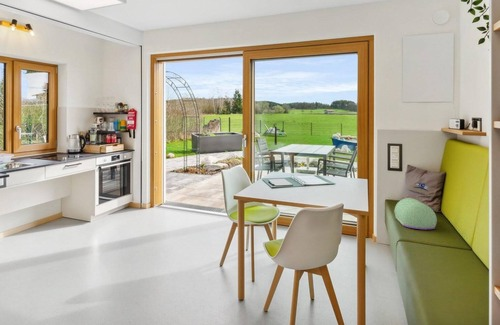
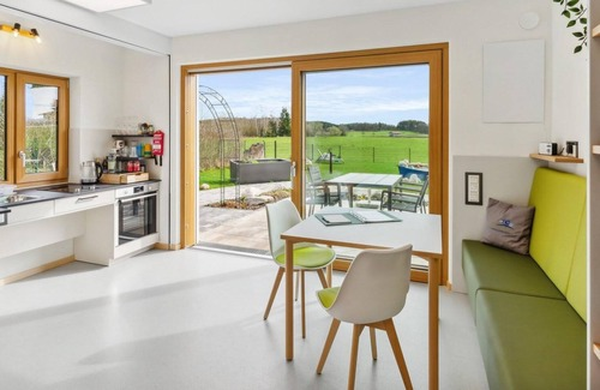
- gas cylinder (415, 212)
